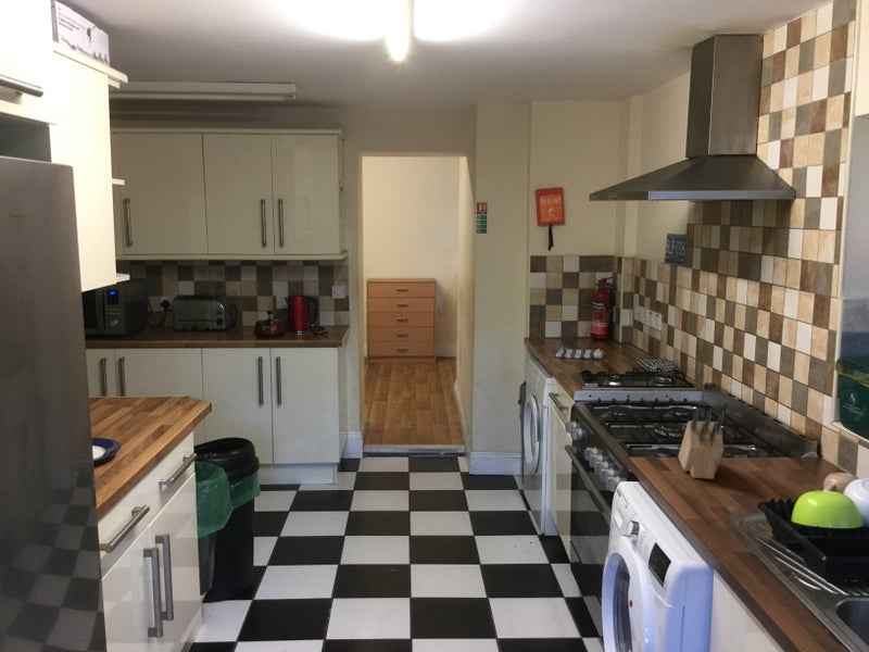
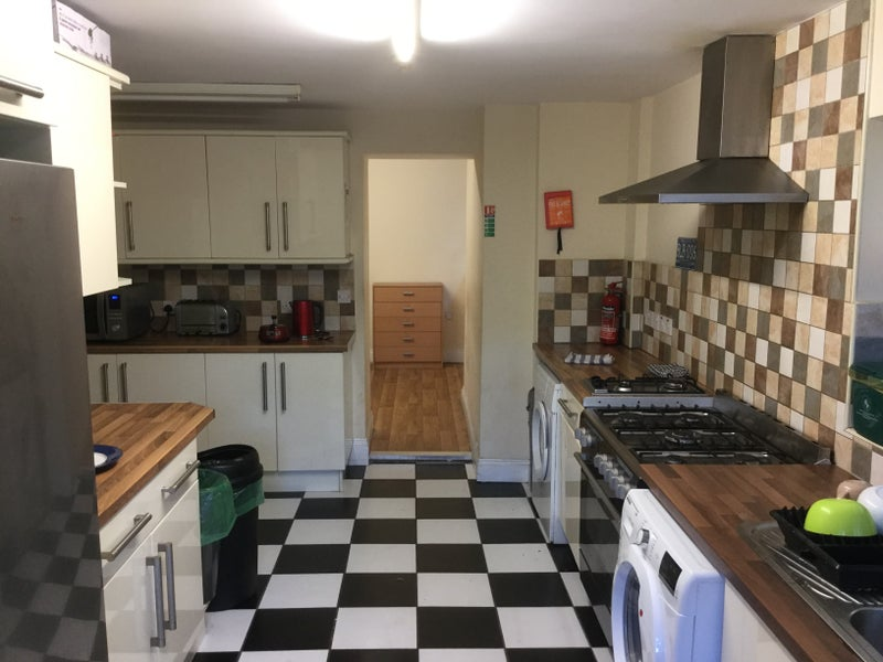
- knife block (702, 437)
